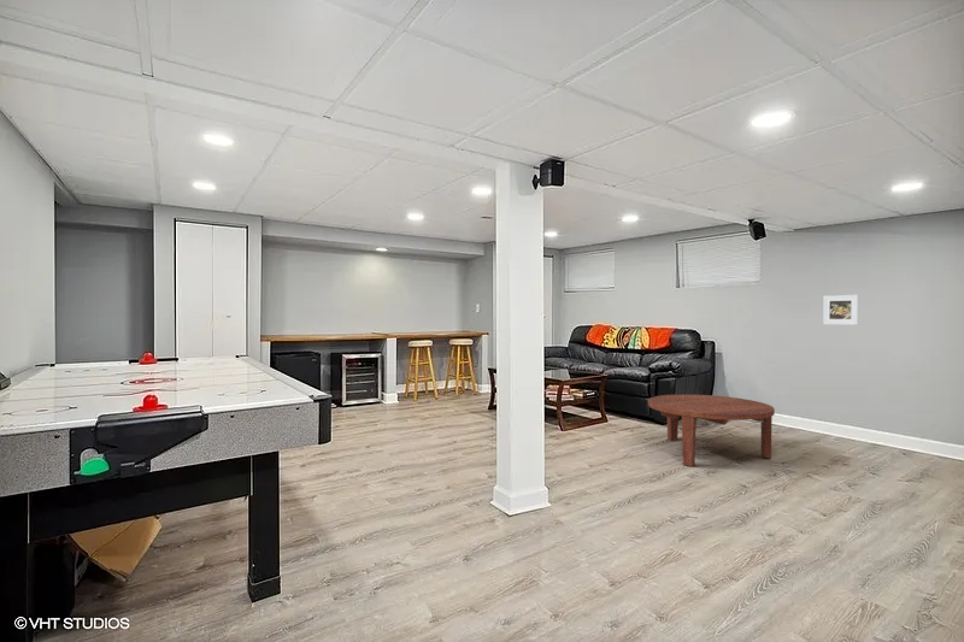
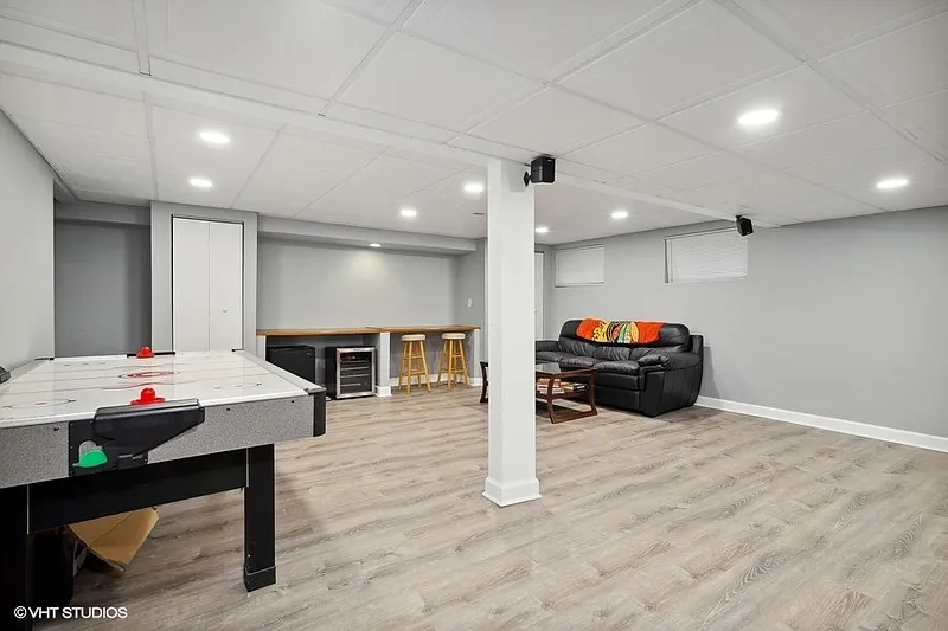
- coffee table (709, 420)
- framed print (840, 310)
